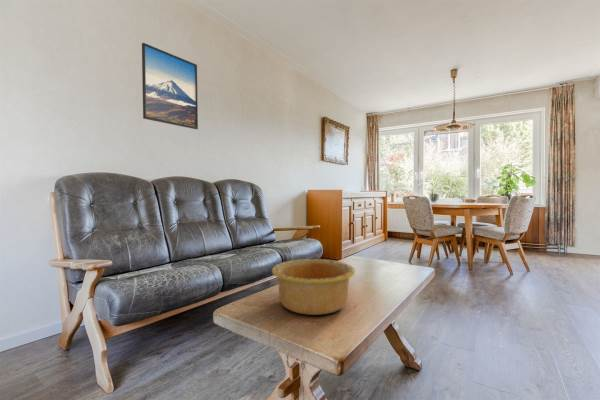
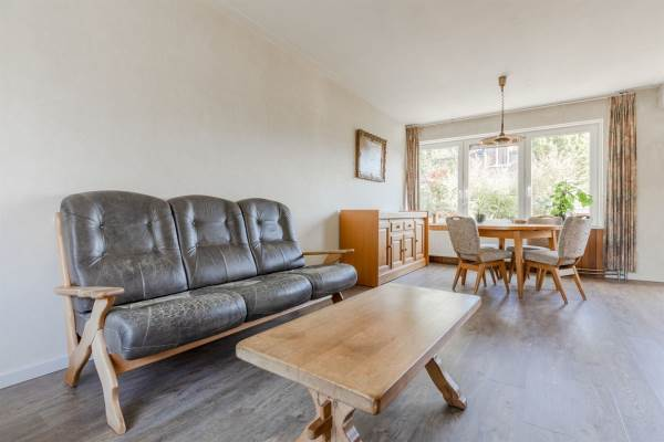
- bowl (313, 286)
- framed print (172, 89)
